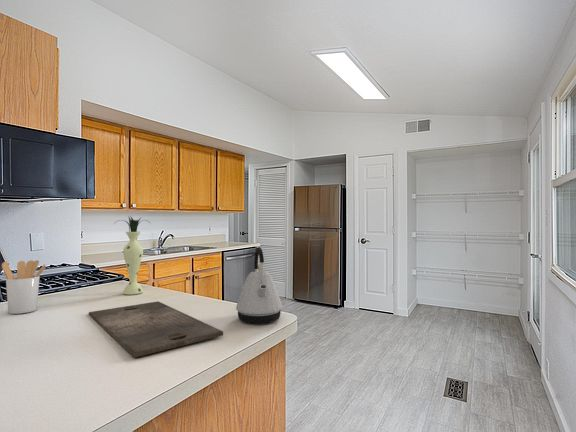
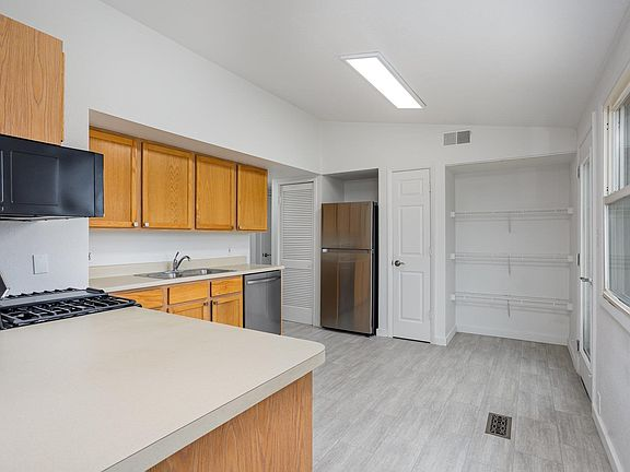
- utensil holder (24, 284)
- kettle (259, 283)
- vase (132, 254)
- cutting board (149, 322)
